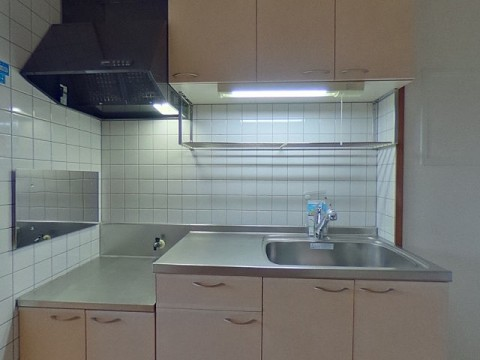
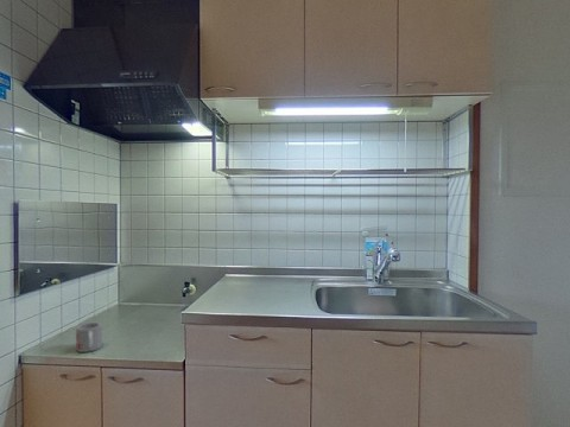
+ mug (89, 337)
